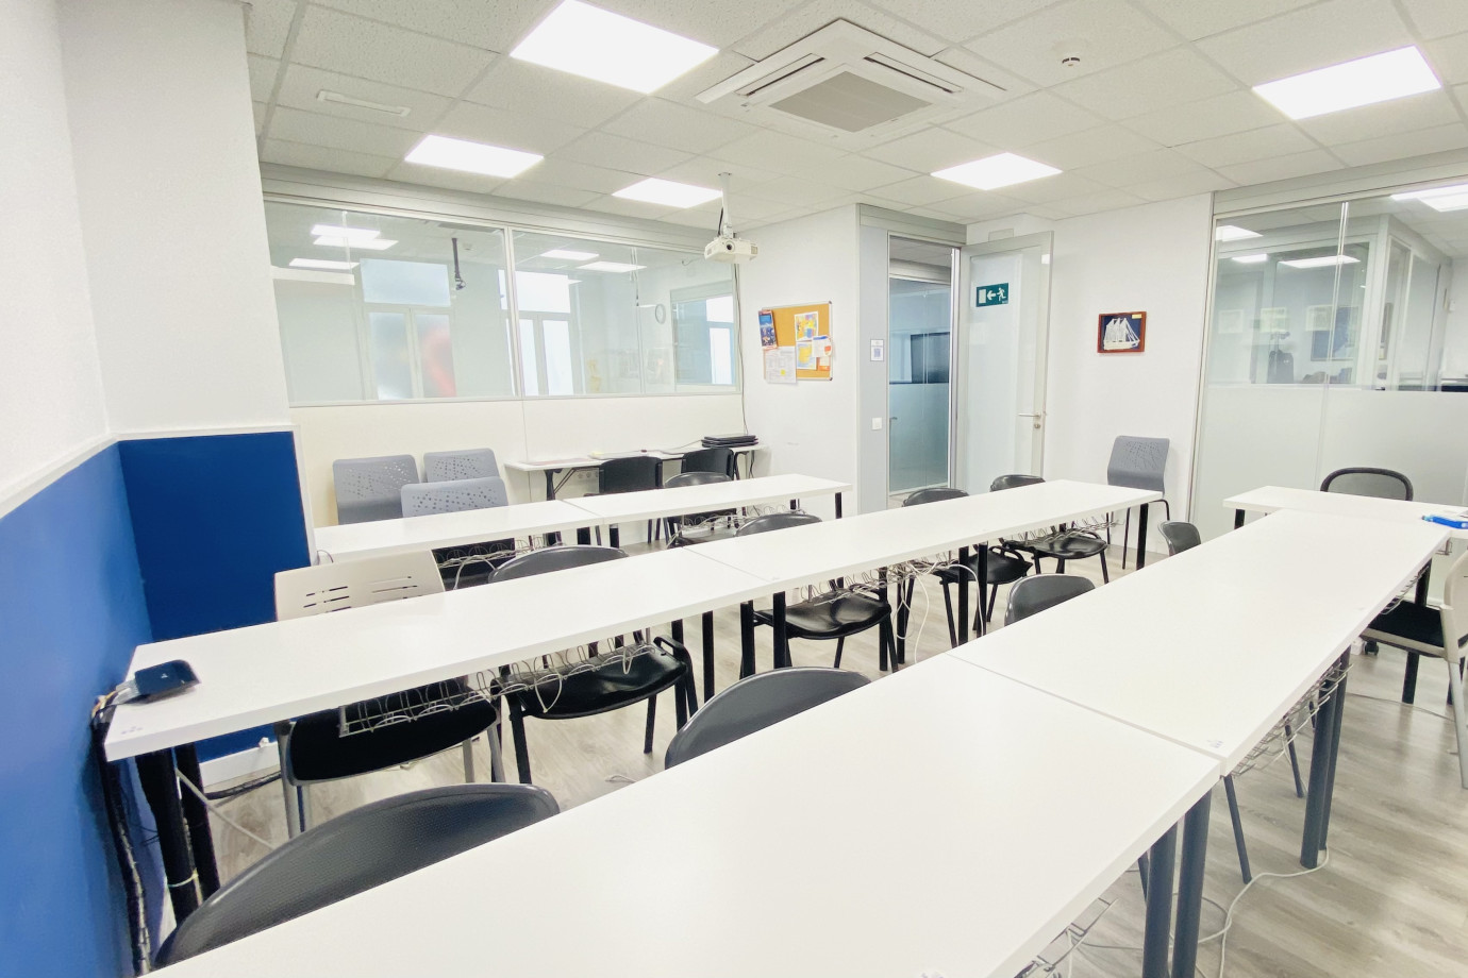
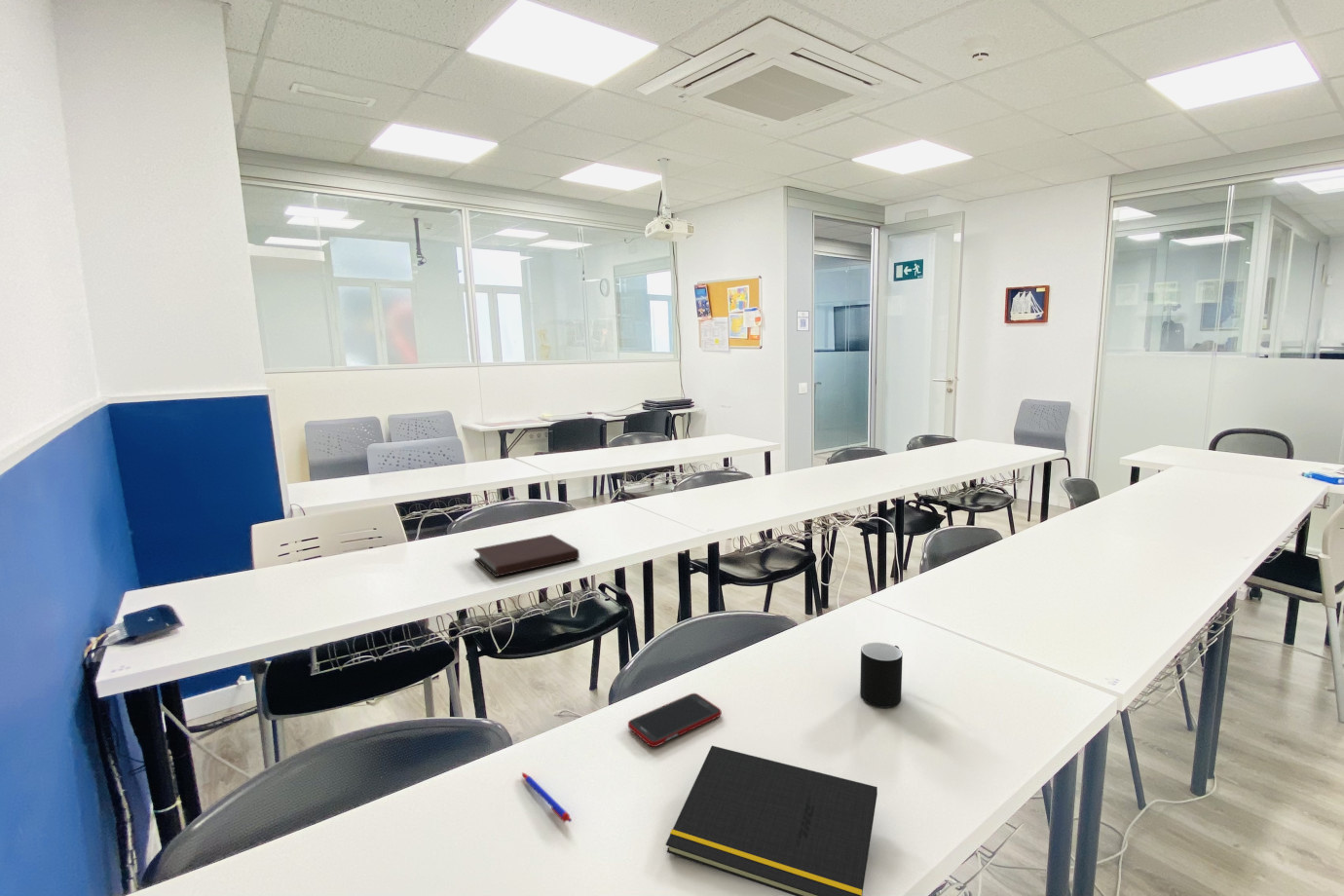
+ pen (544, 795)
+ notebook (526, 554)
+ notepad (774, 818)
+ cell phone (675, 718)
+ cup (886, 671)
